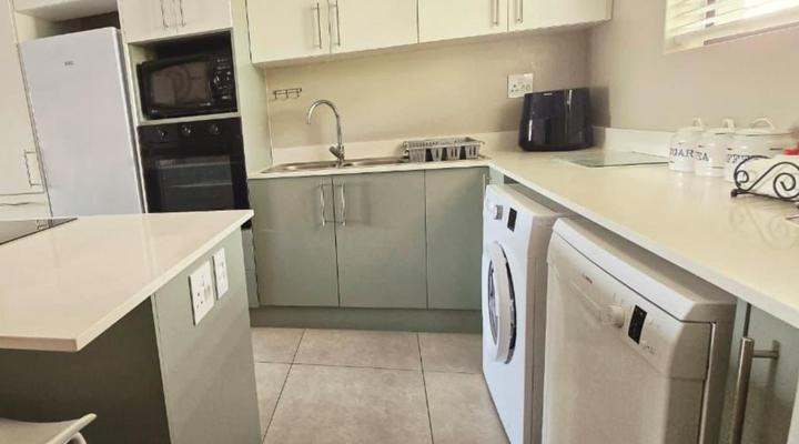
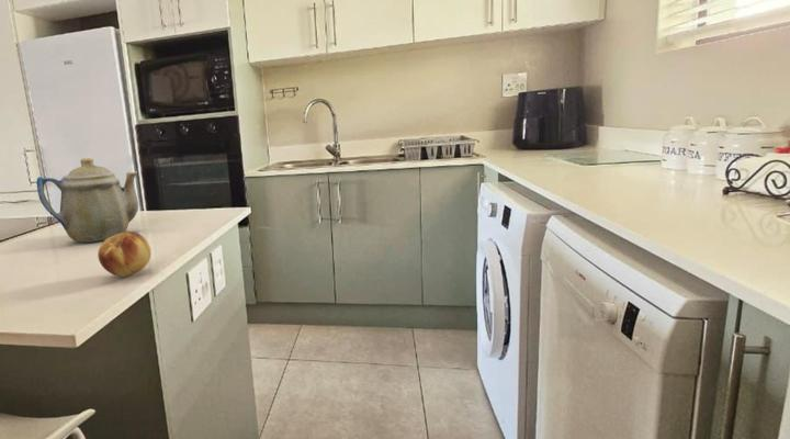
+ fruit (125, 254)
+ teapot (92, 198)
